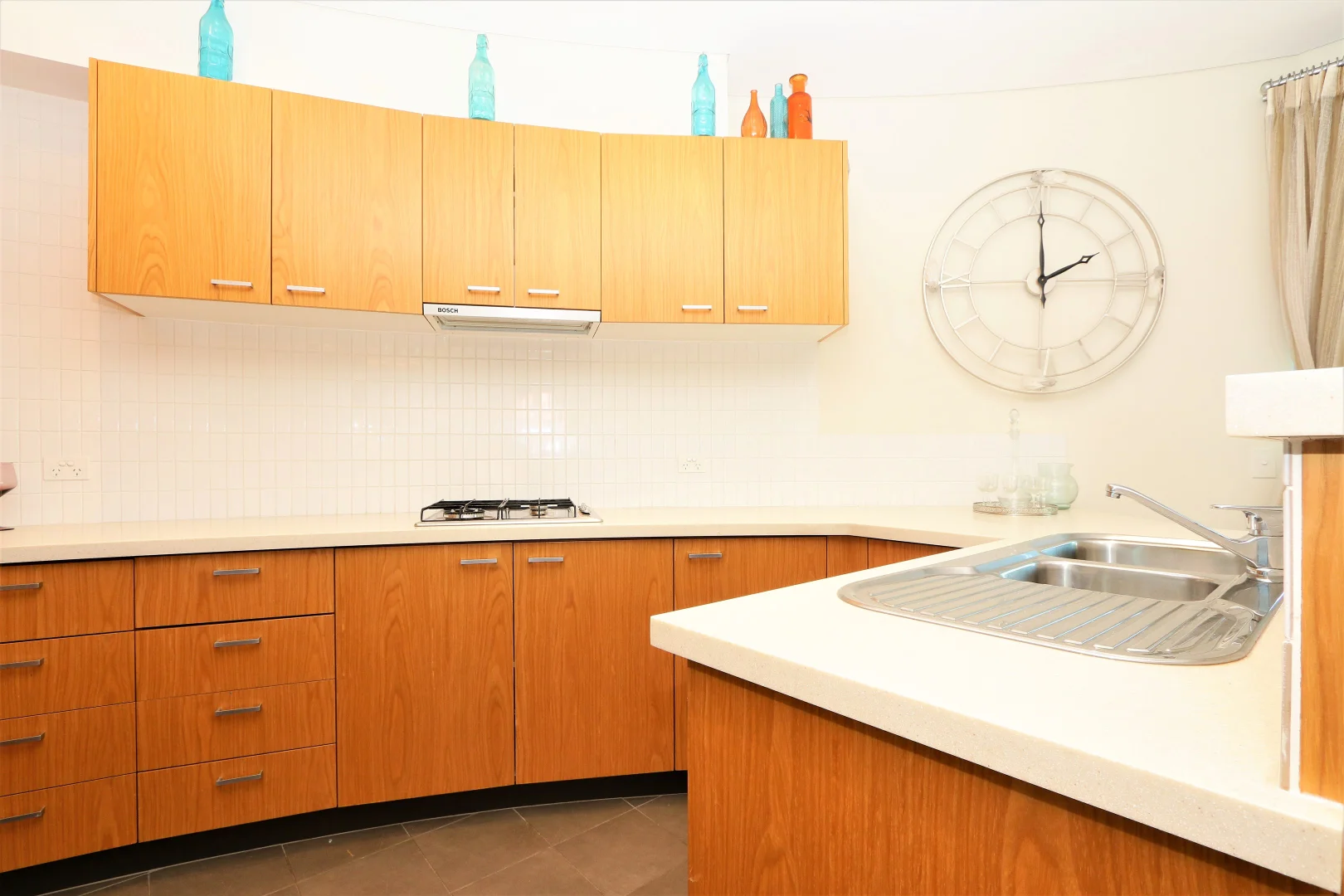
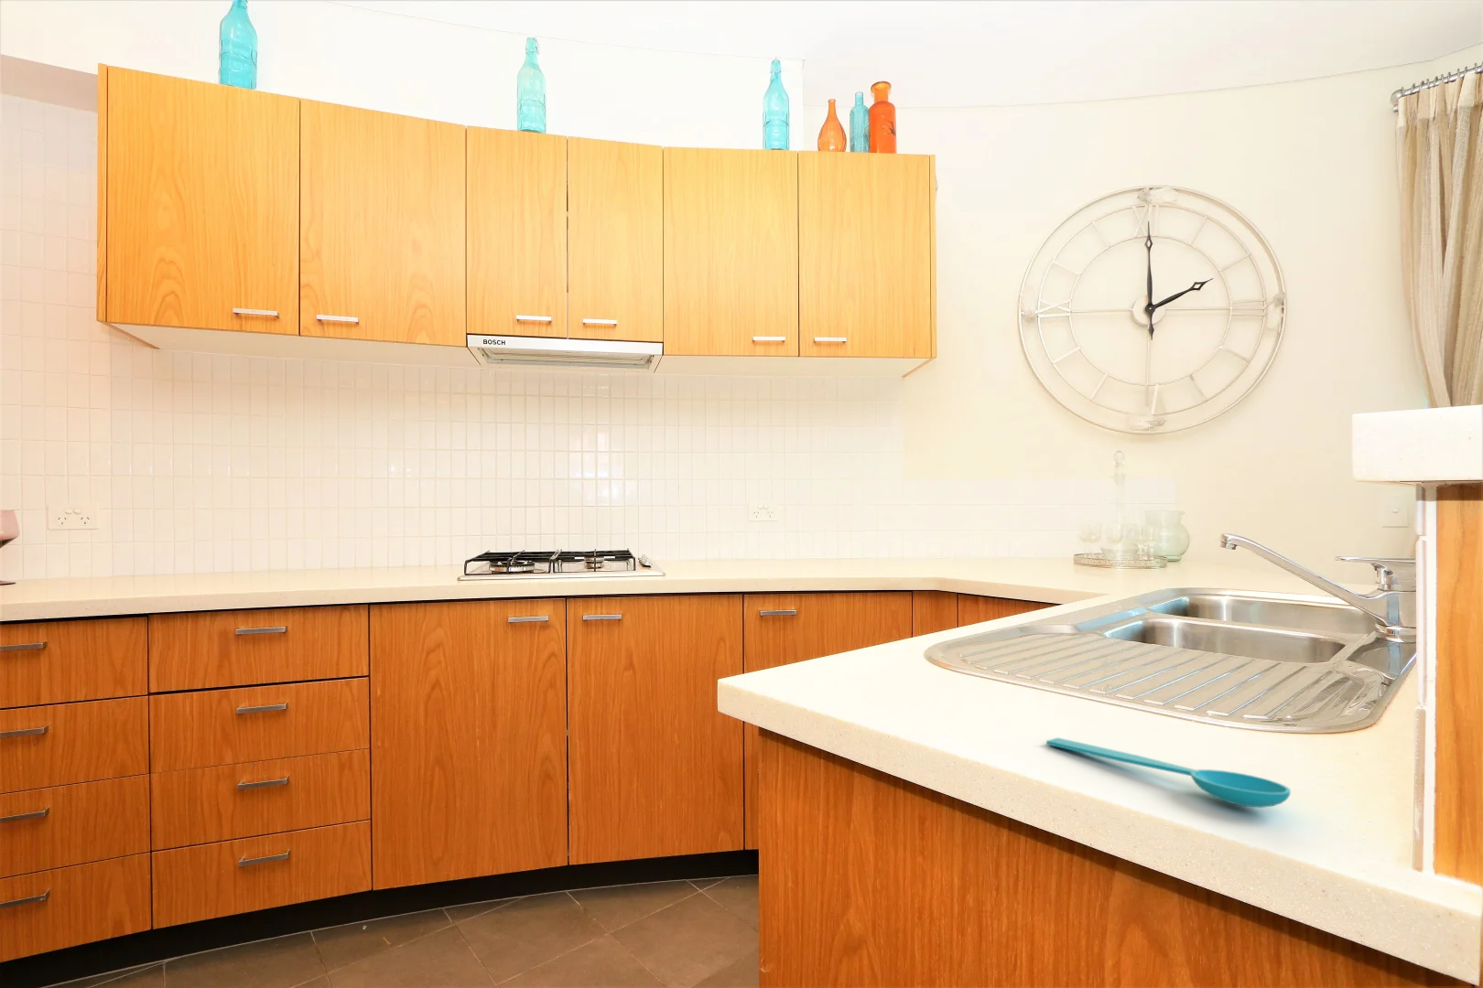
+ spoon (1154, 764)
